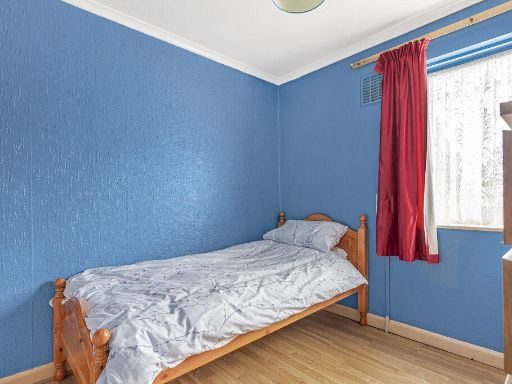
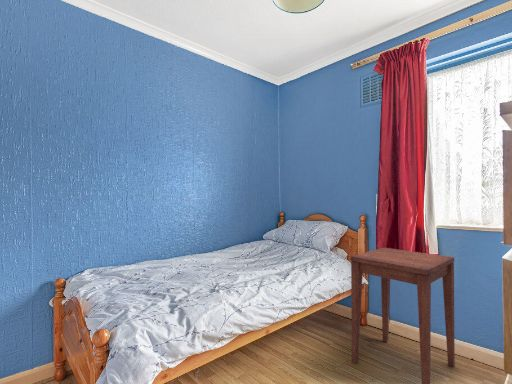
+ side table (388, 310)
